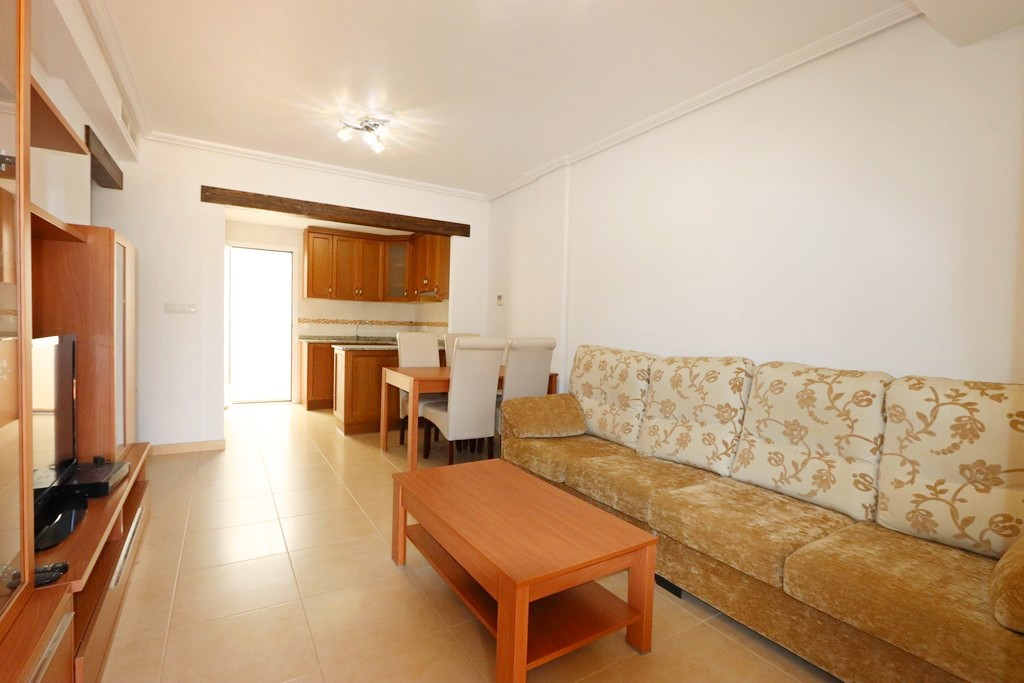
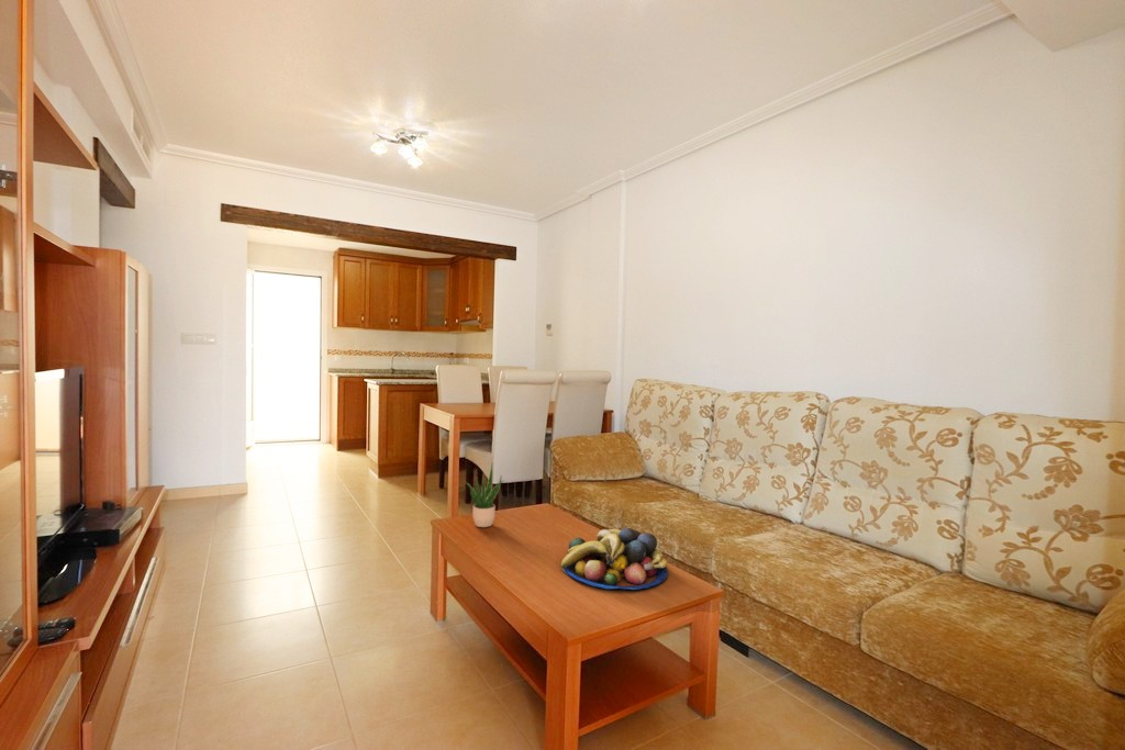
+ fruit bowl (615, 549)
+ potted plant (486, 494)
